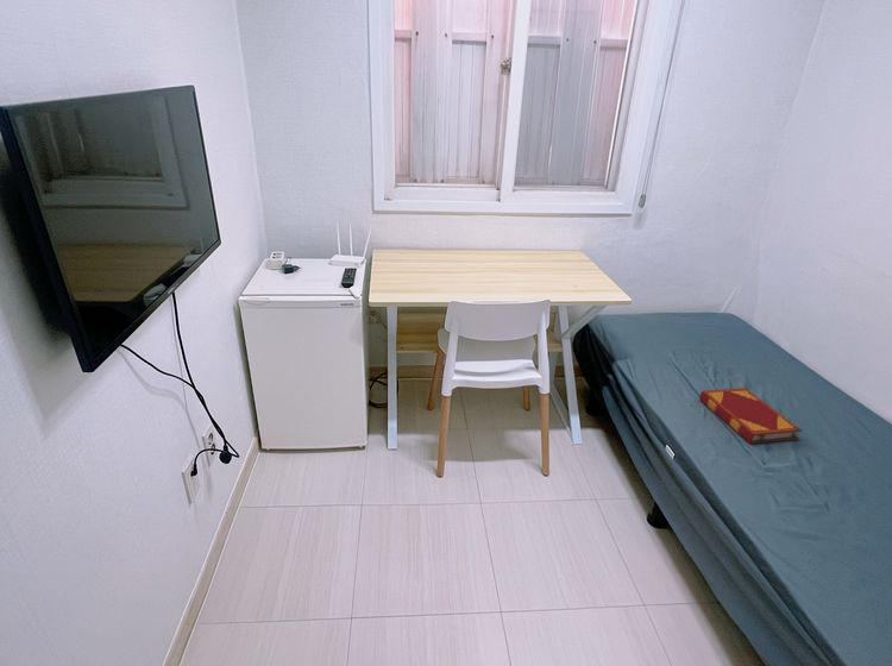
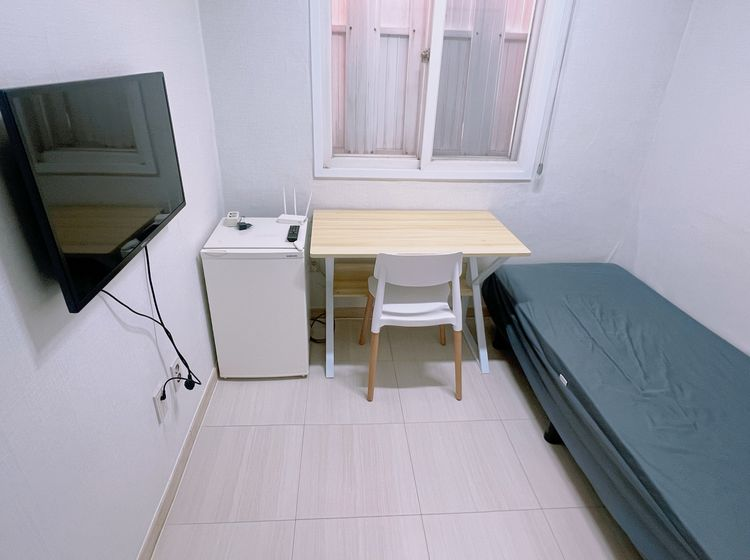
- hardback book (747, 414)
